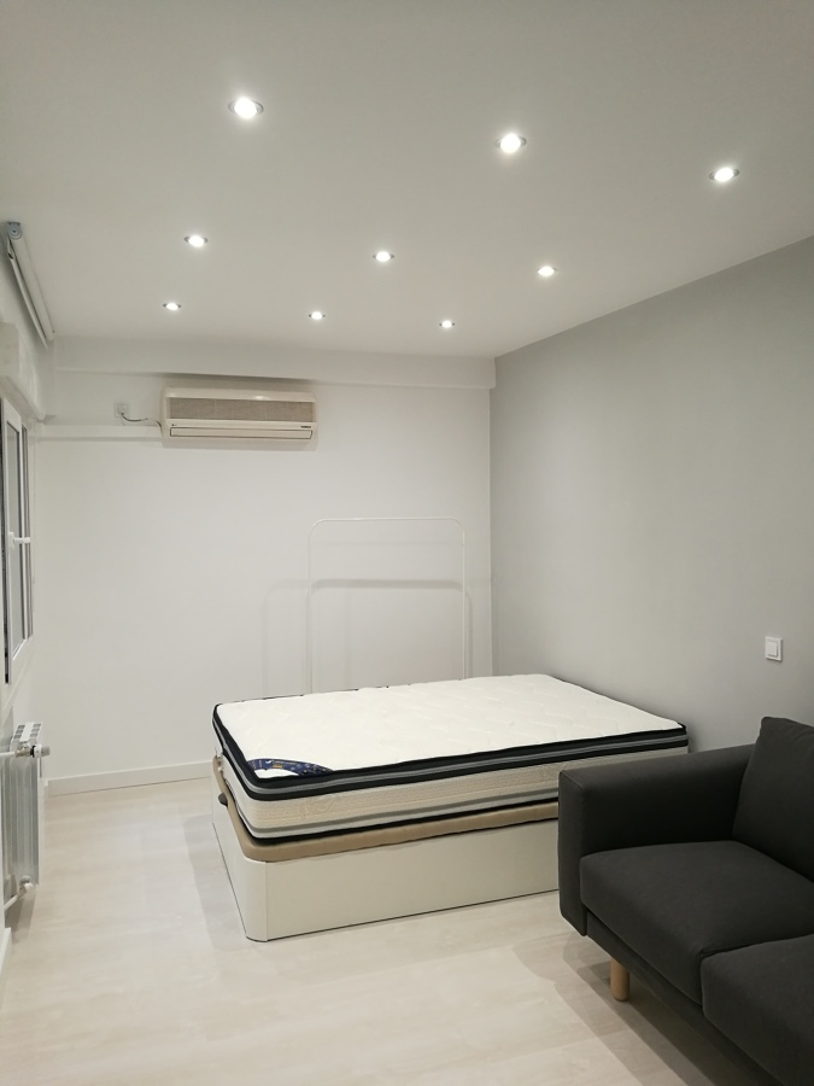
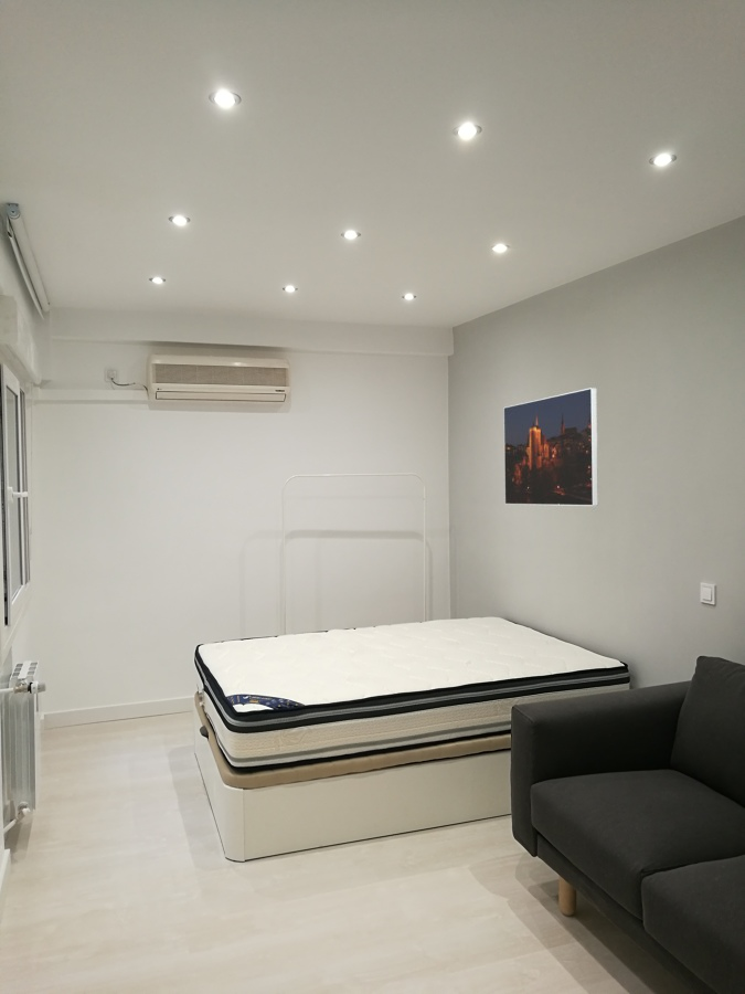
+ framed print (545, 452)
